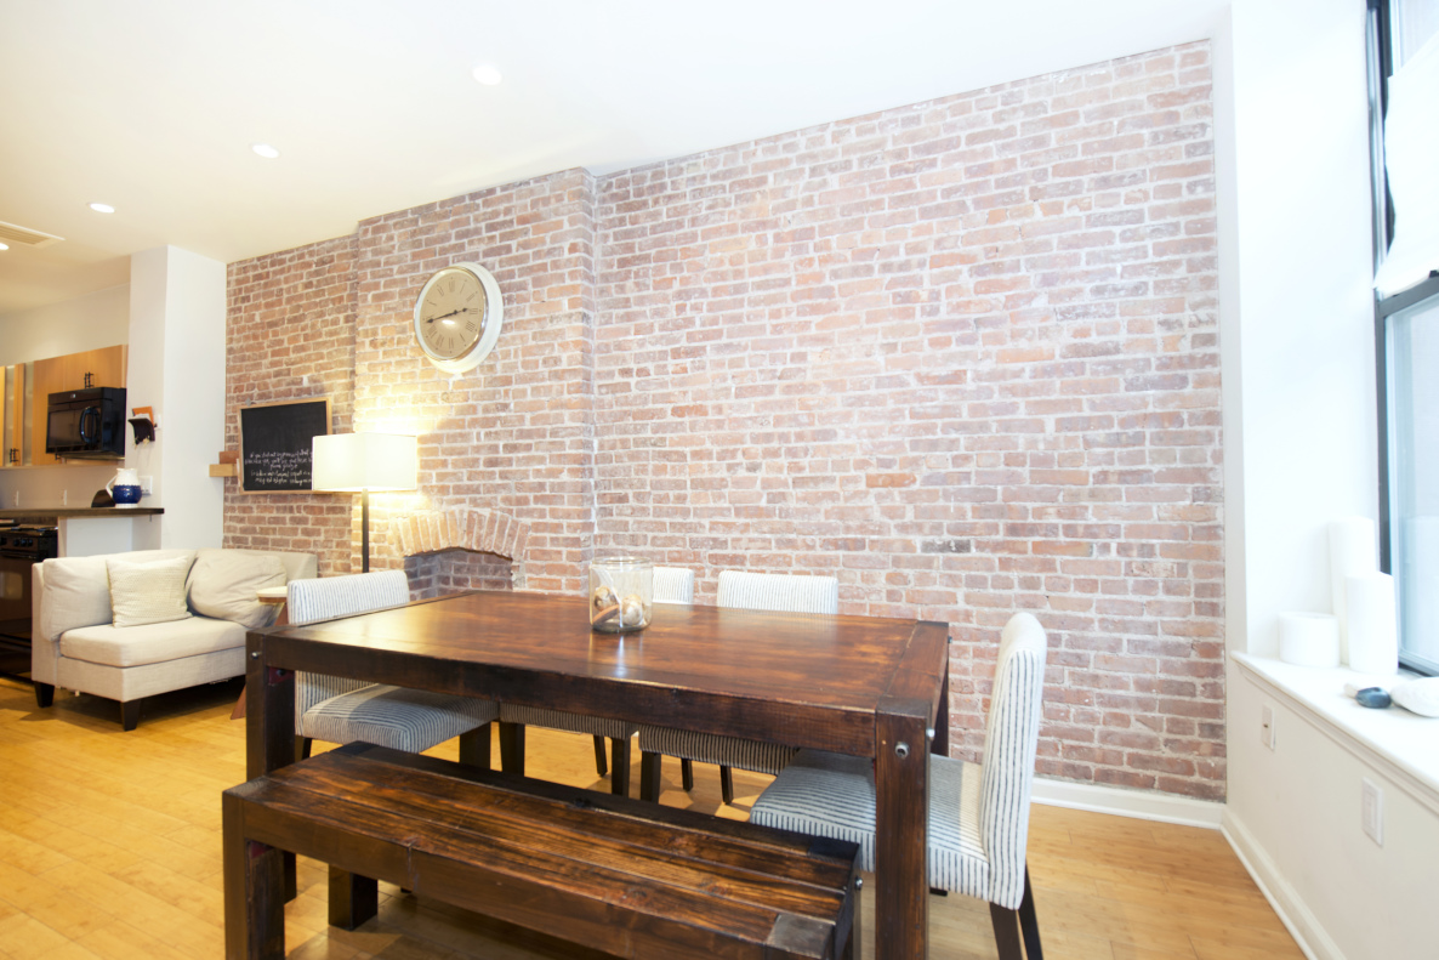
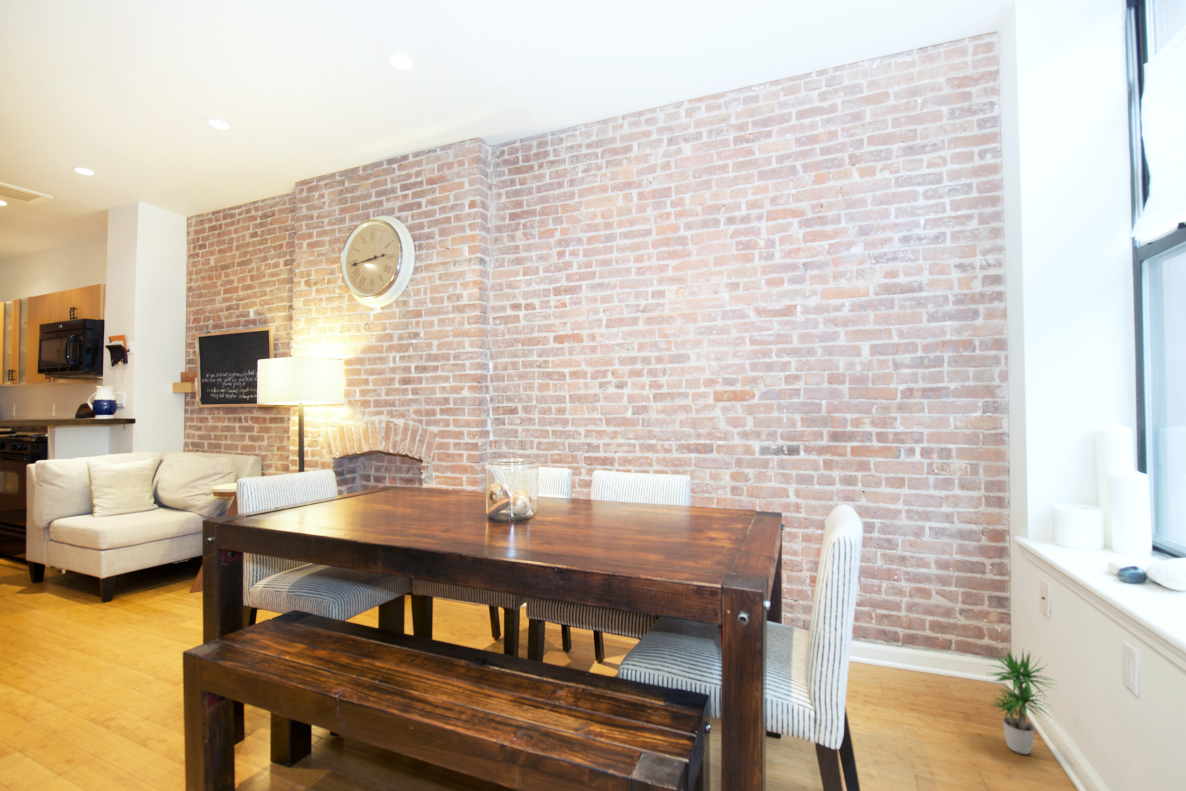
+ potted plant (1022, 701)
